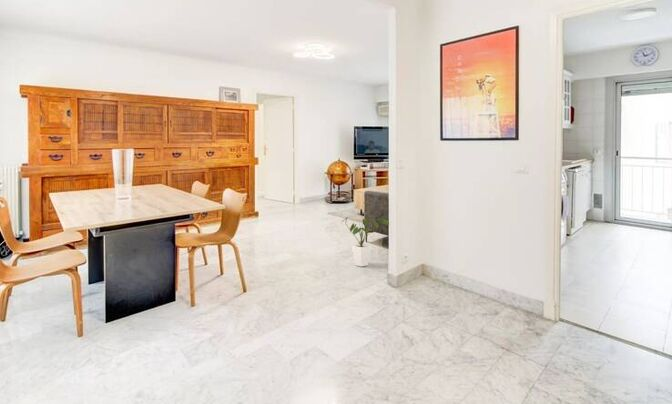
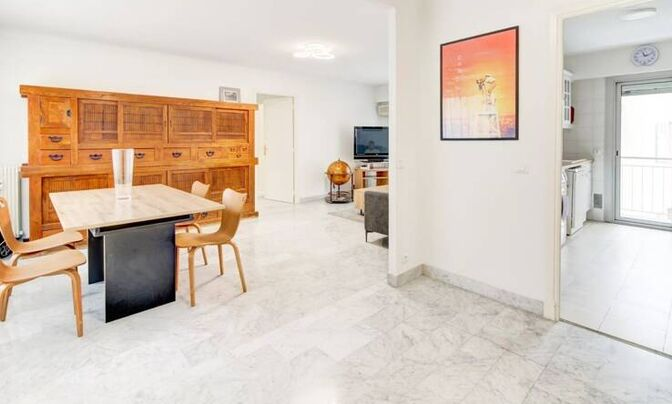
- house plant (363, 241)
